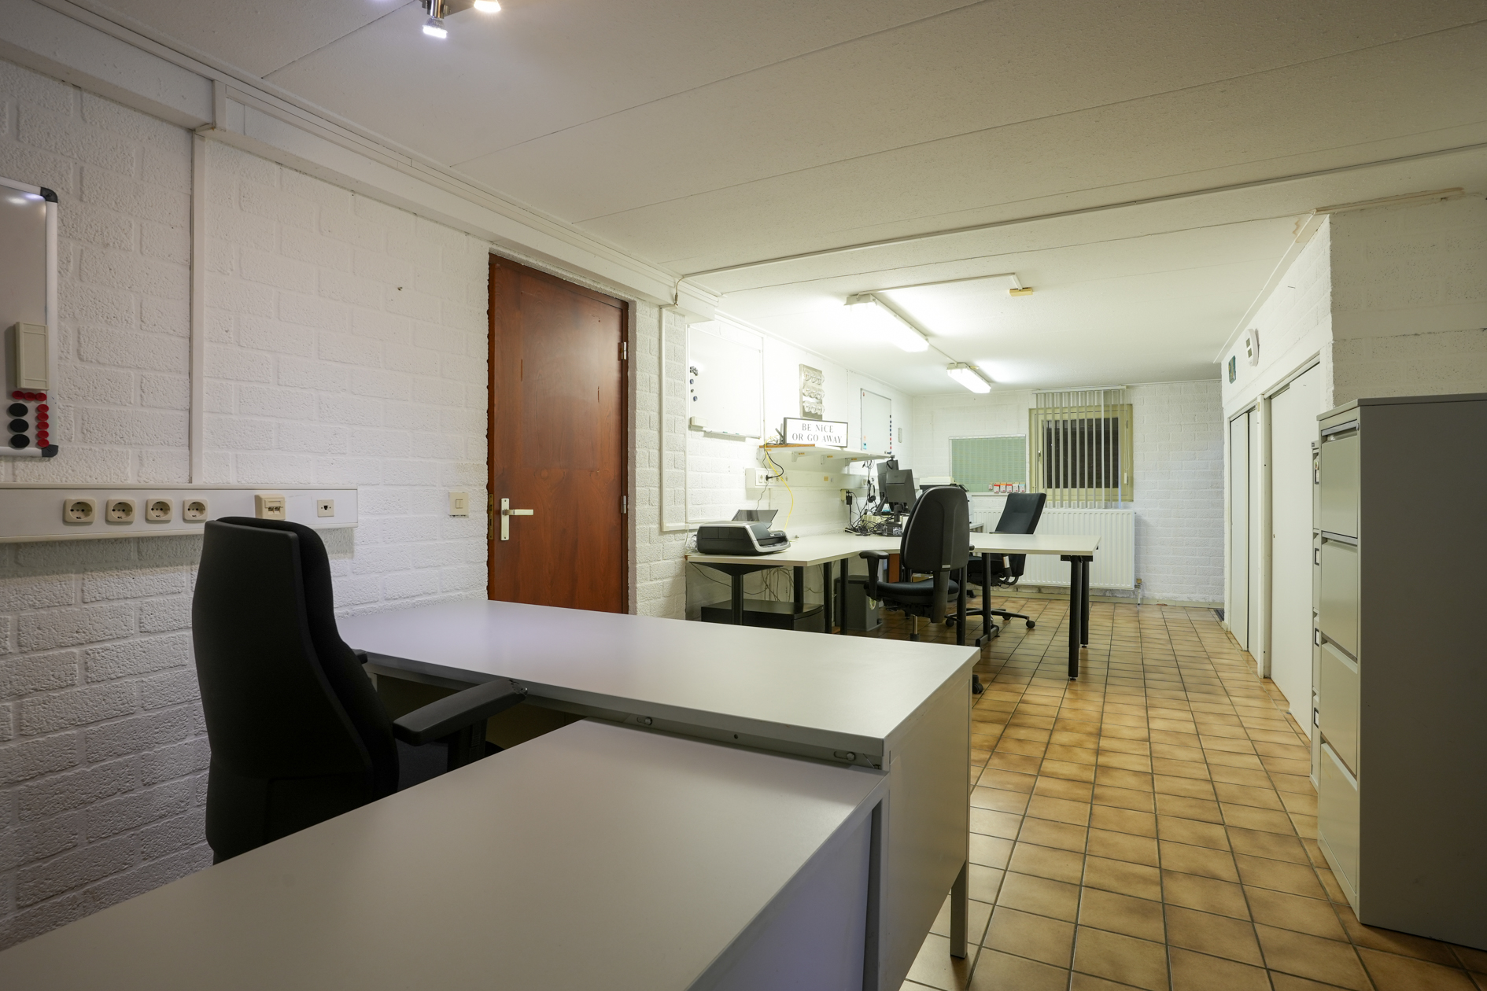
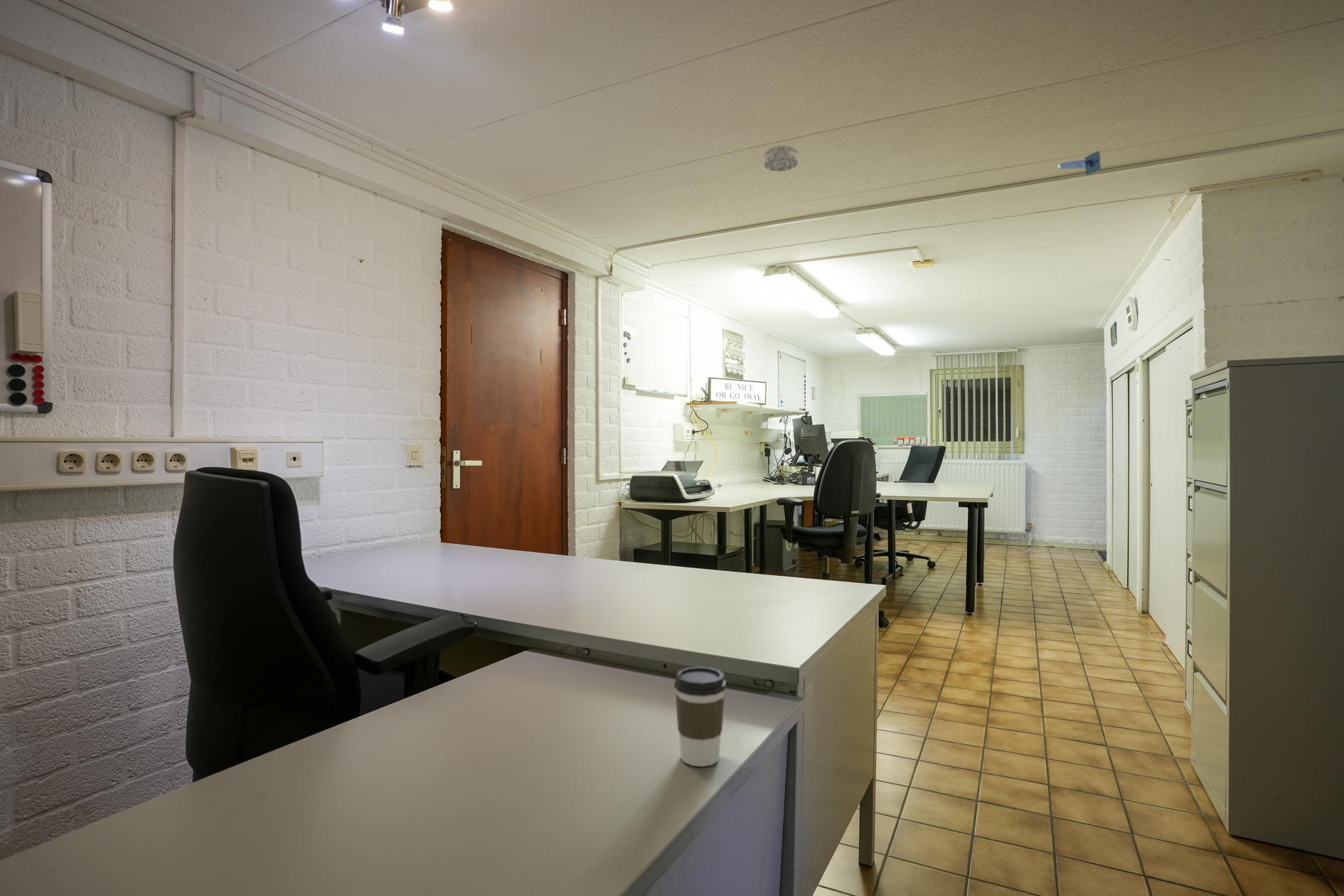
+ security camera (1078, 166)
+ smoke detector (781, 157)
+ coffee cup (700, 715)
